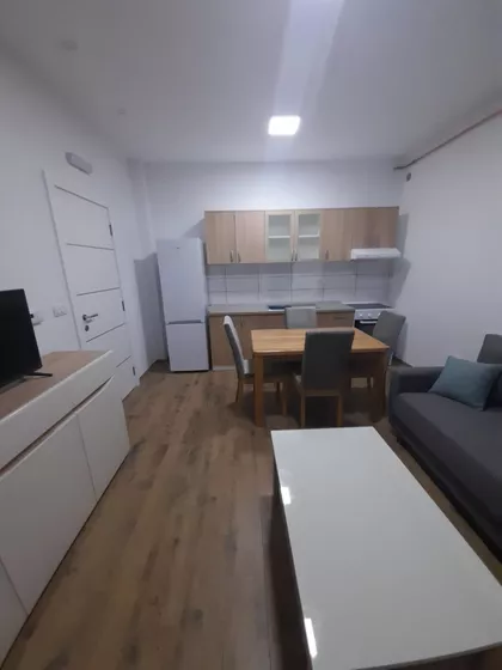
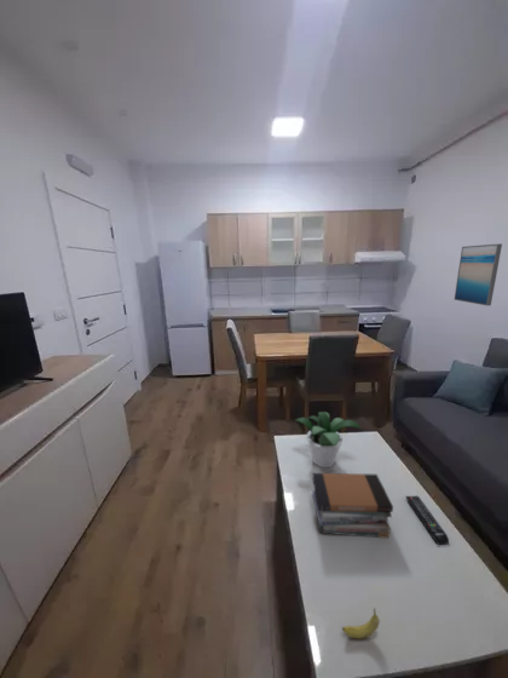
+ remote control (425, 516)
+ fruit (362, 625)
+ potted plant (327, 442)
+ wall art (475, 274)
+ book stack (348, 504)
